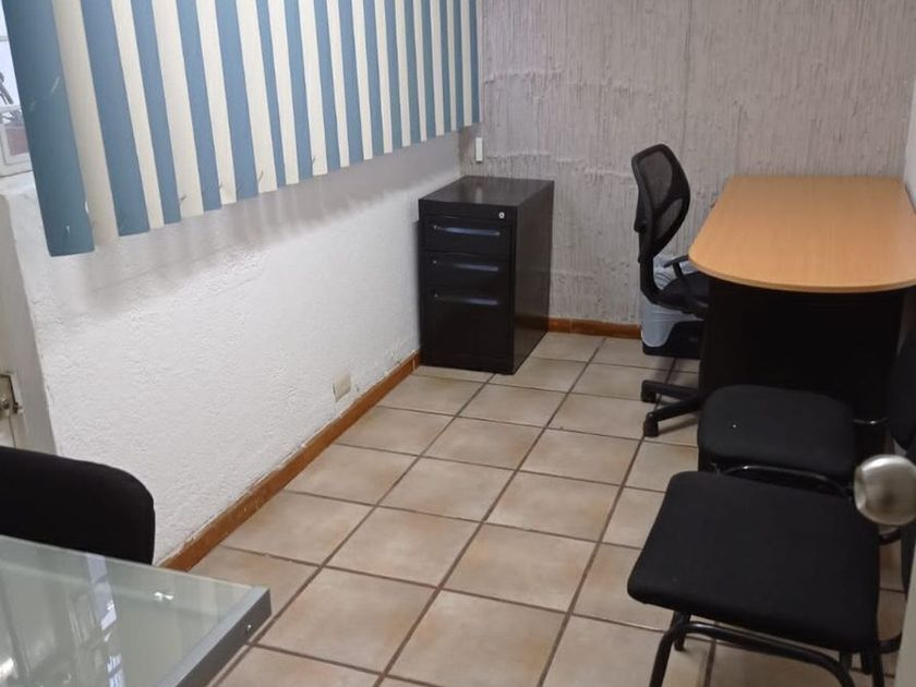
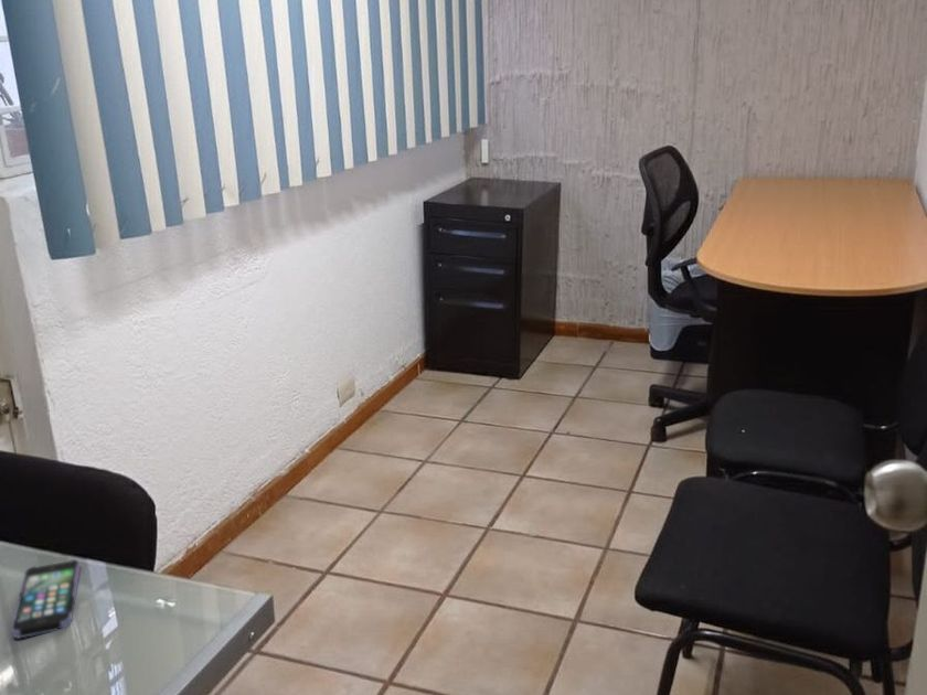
+ smartphone (47, 596)
